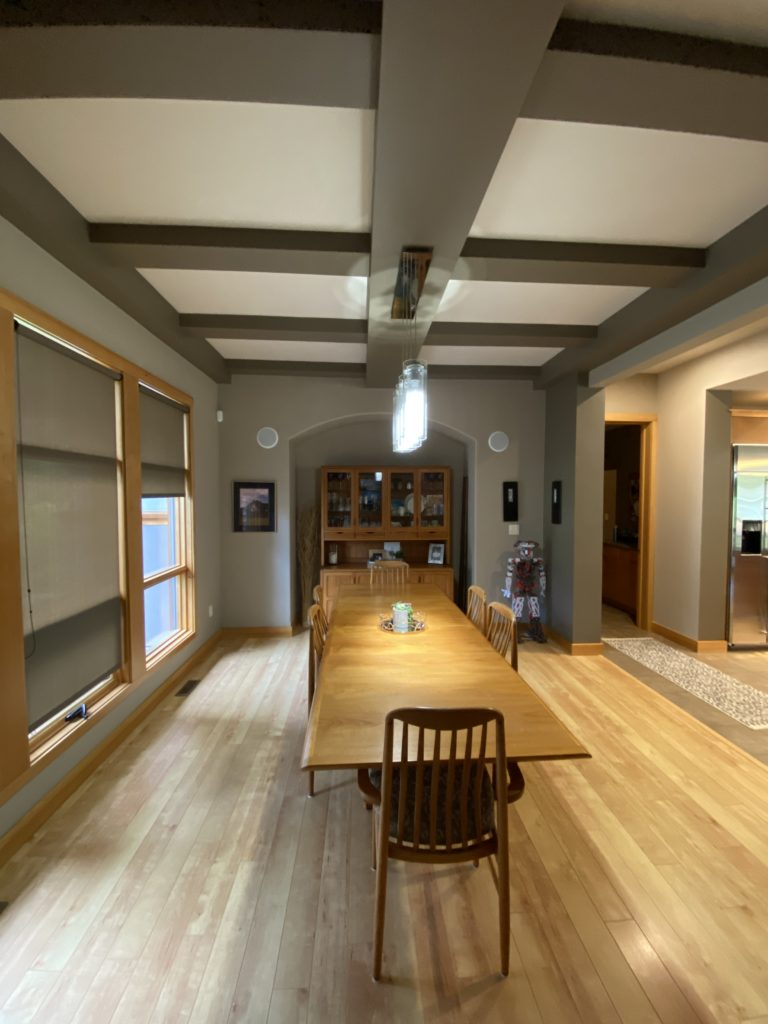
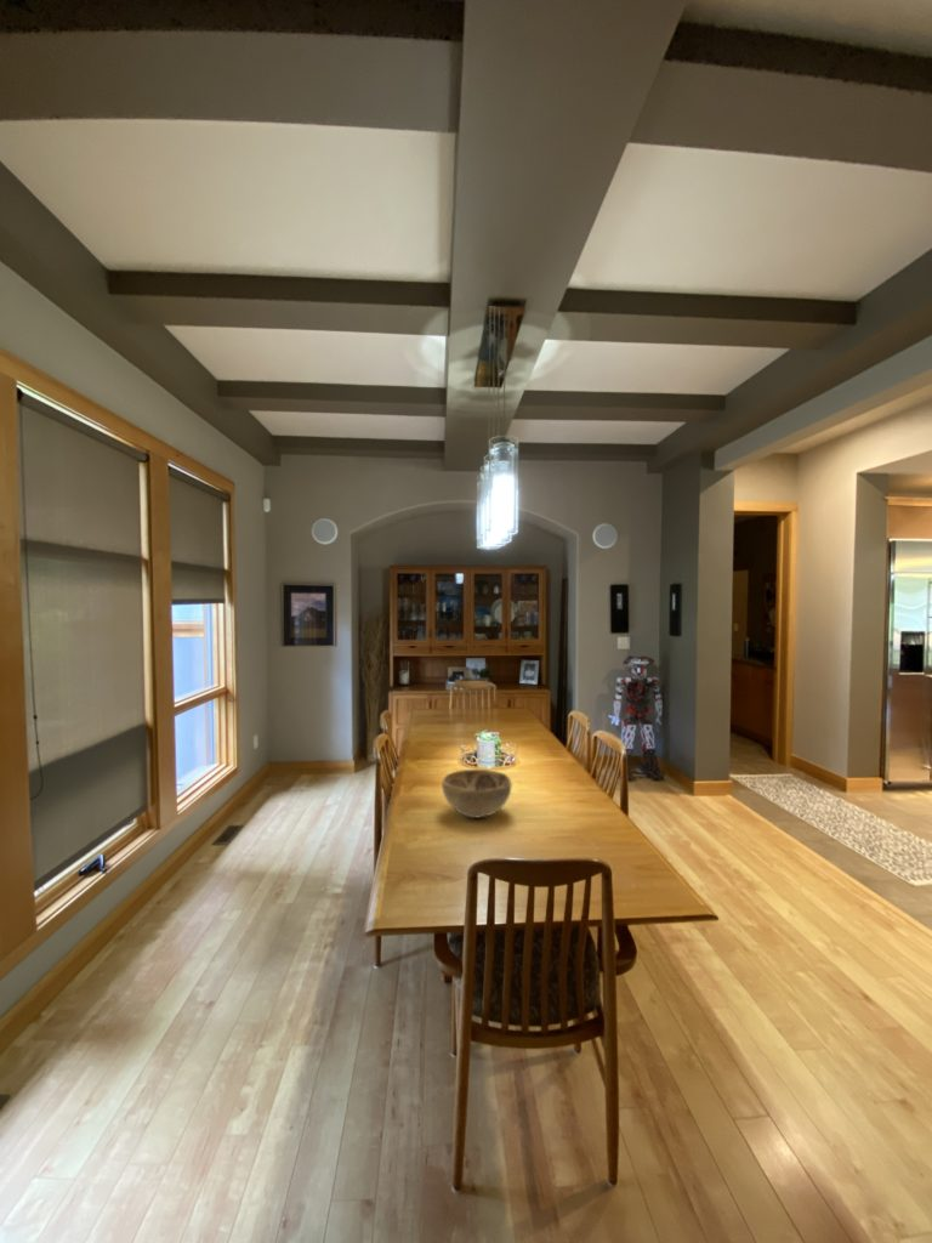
+ decorative bowl (476, 795)
